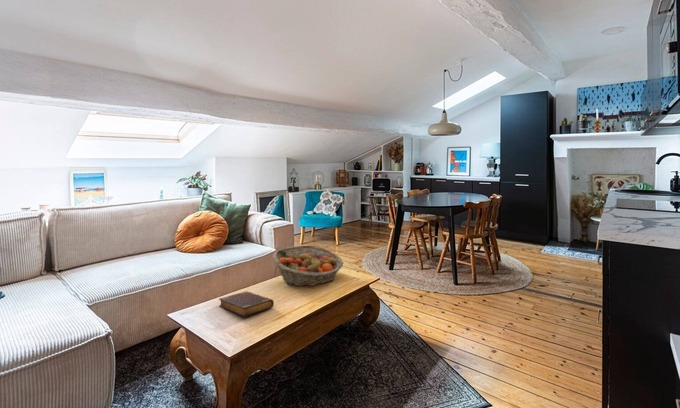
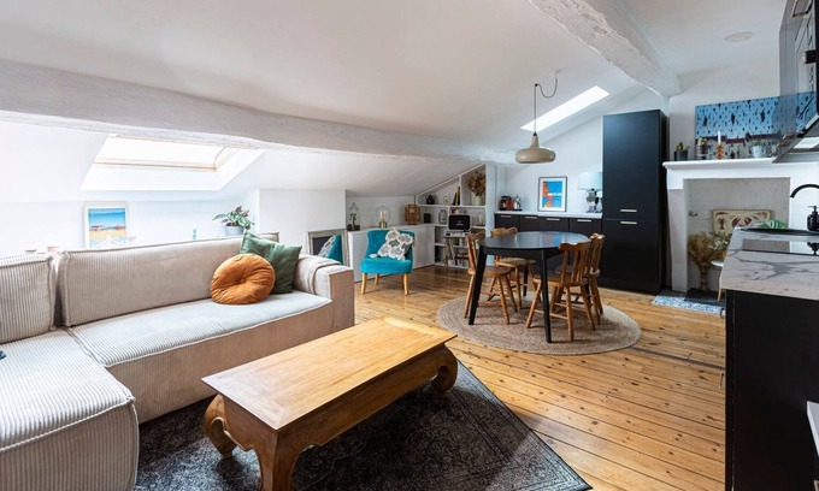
- book (246, 302)
- fruit basket (308, 264)
